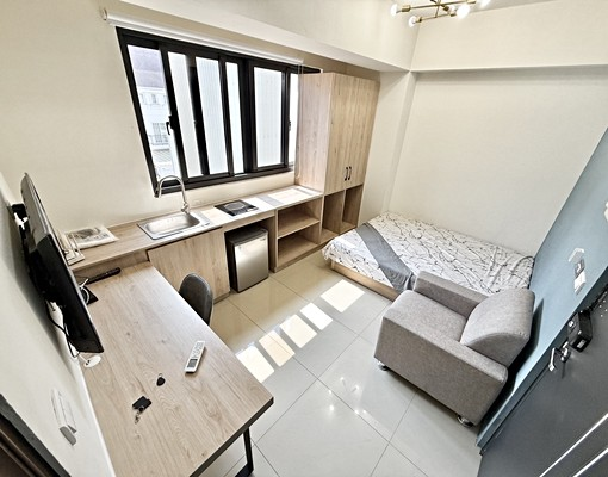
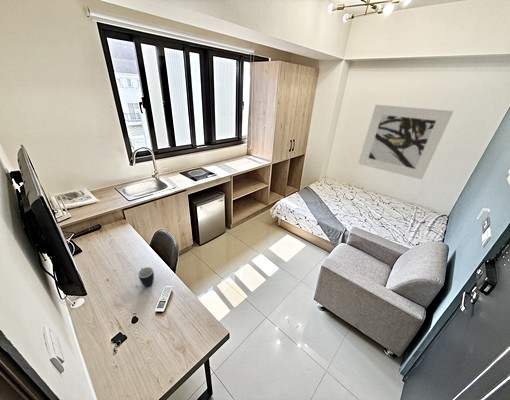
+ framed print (398, 141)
+ mug (146, 276)
